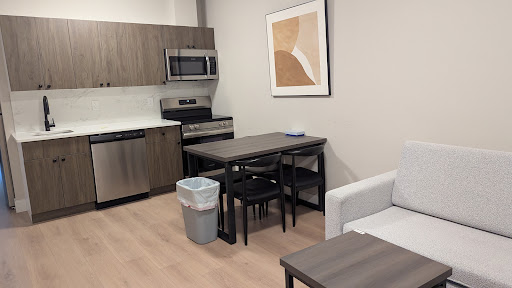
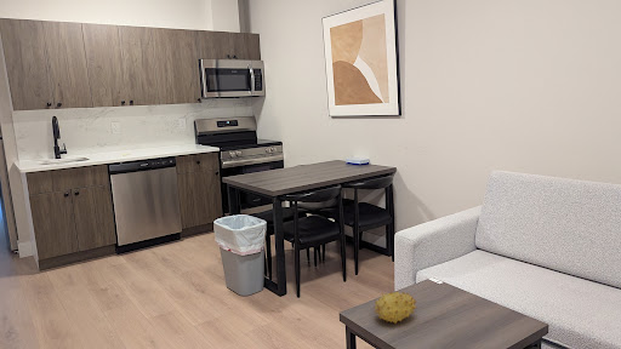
+ fruit (395, 304)
